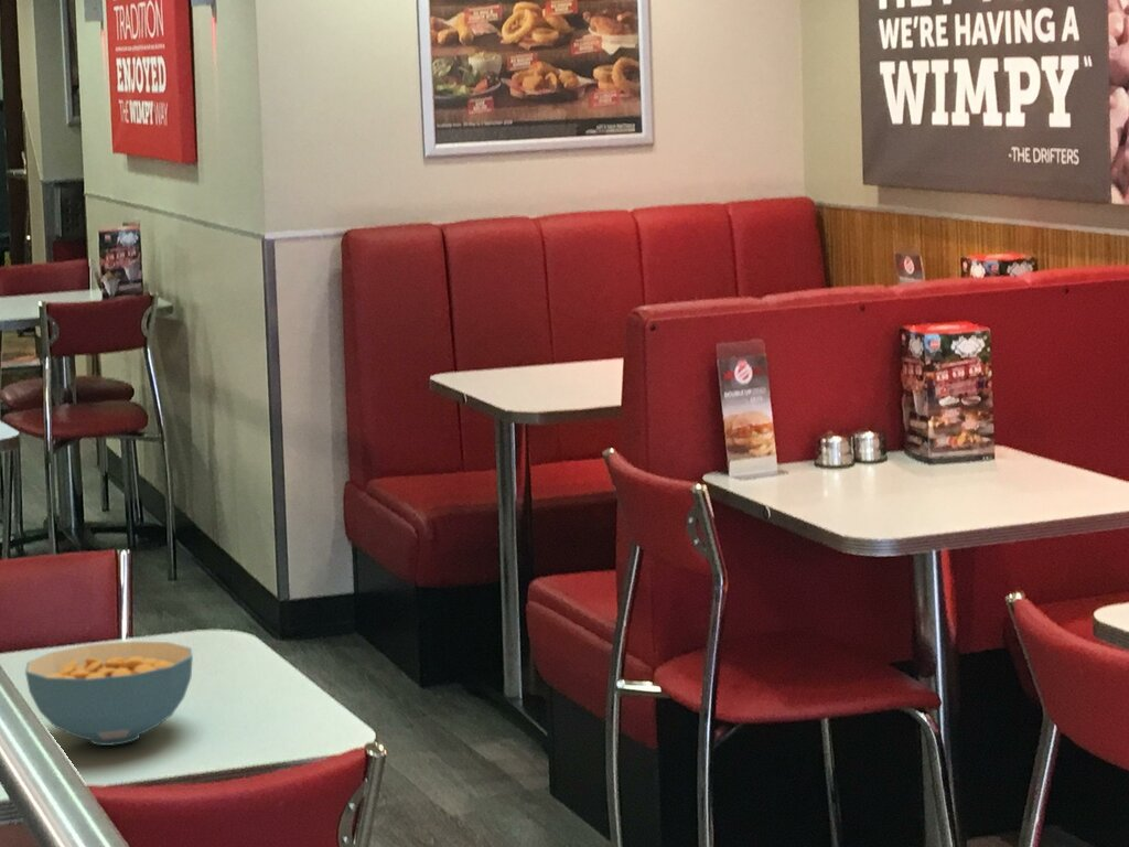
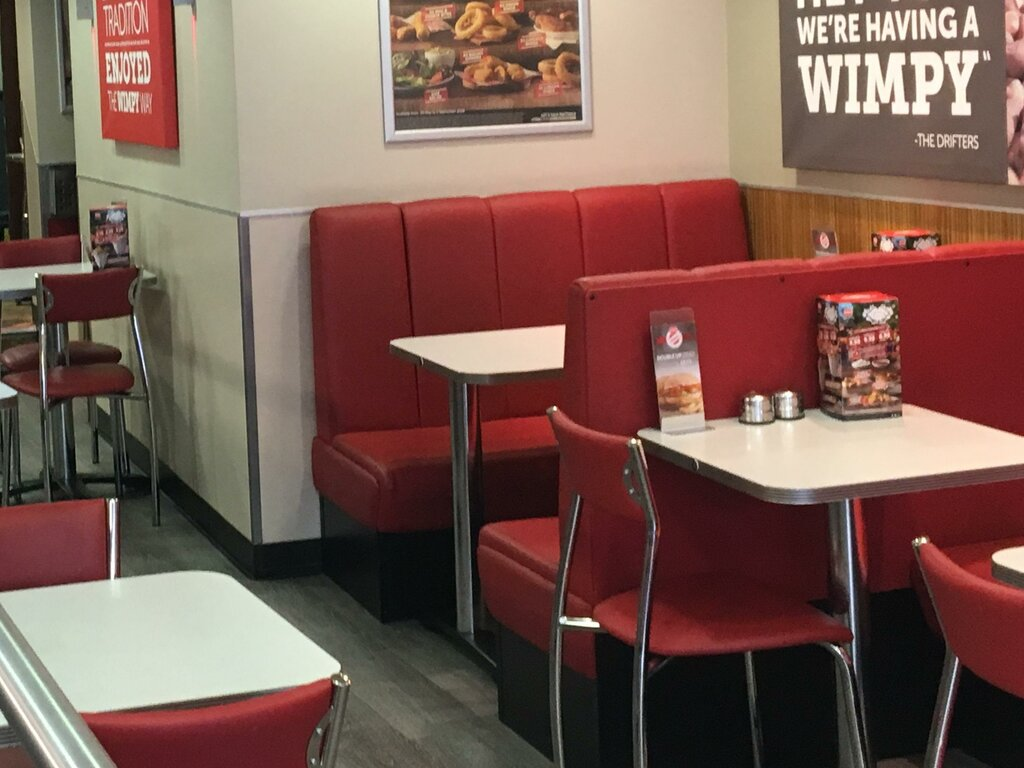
- cereal bowl (112, 698)
